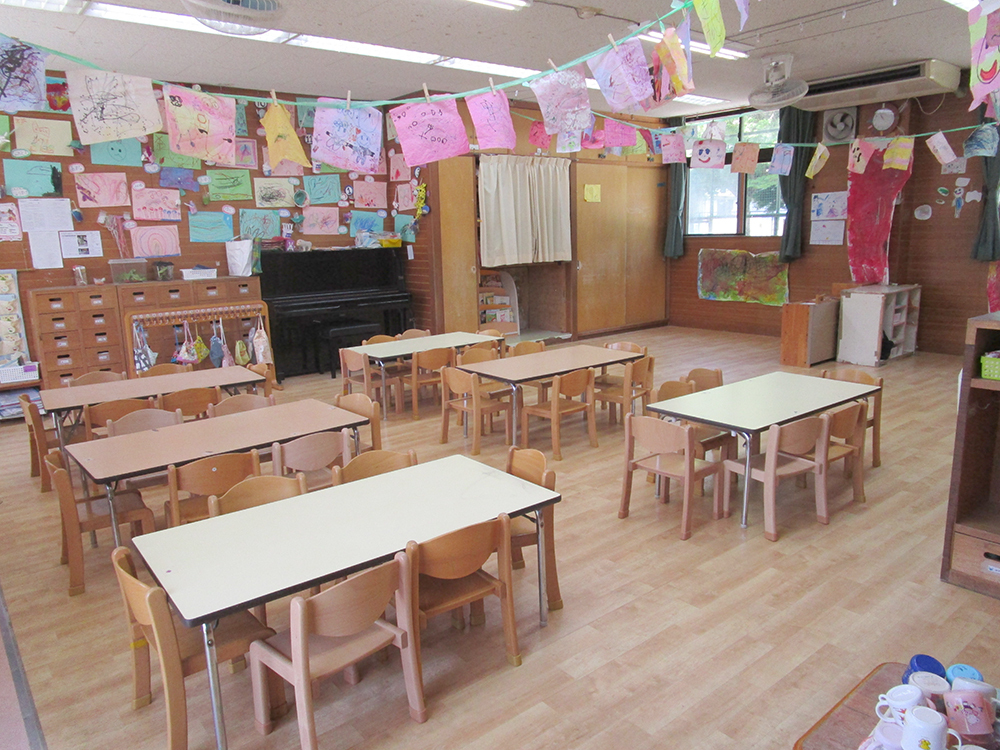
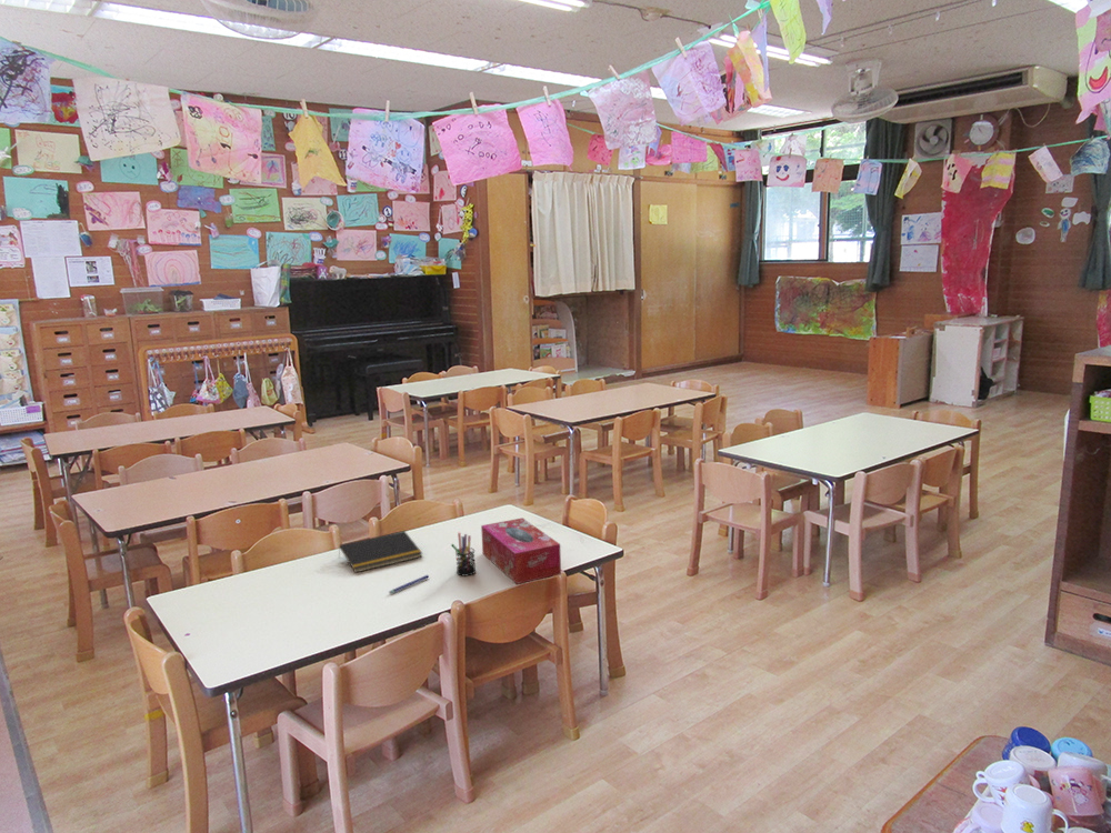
+ tissue box (519, 549)
+ pen (409, 583)
+ pen holder (462, 553)
+ notepad (381, 550)
